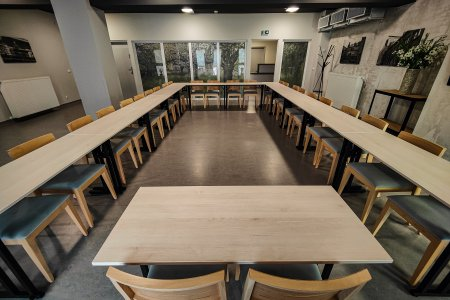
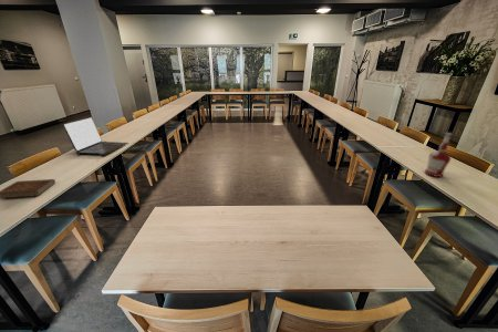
+ alcohol (440, 154)
+ book (28, 187)
+ laptop (98, 135)
